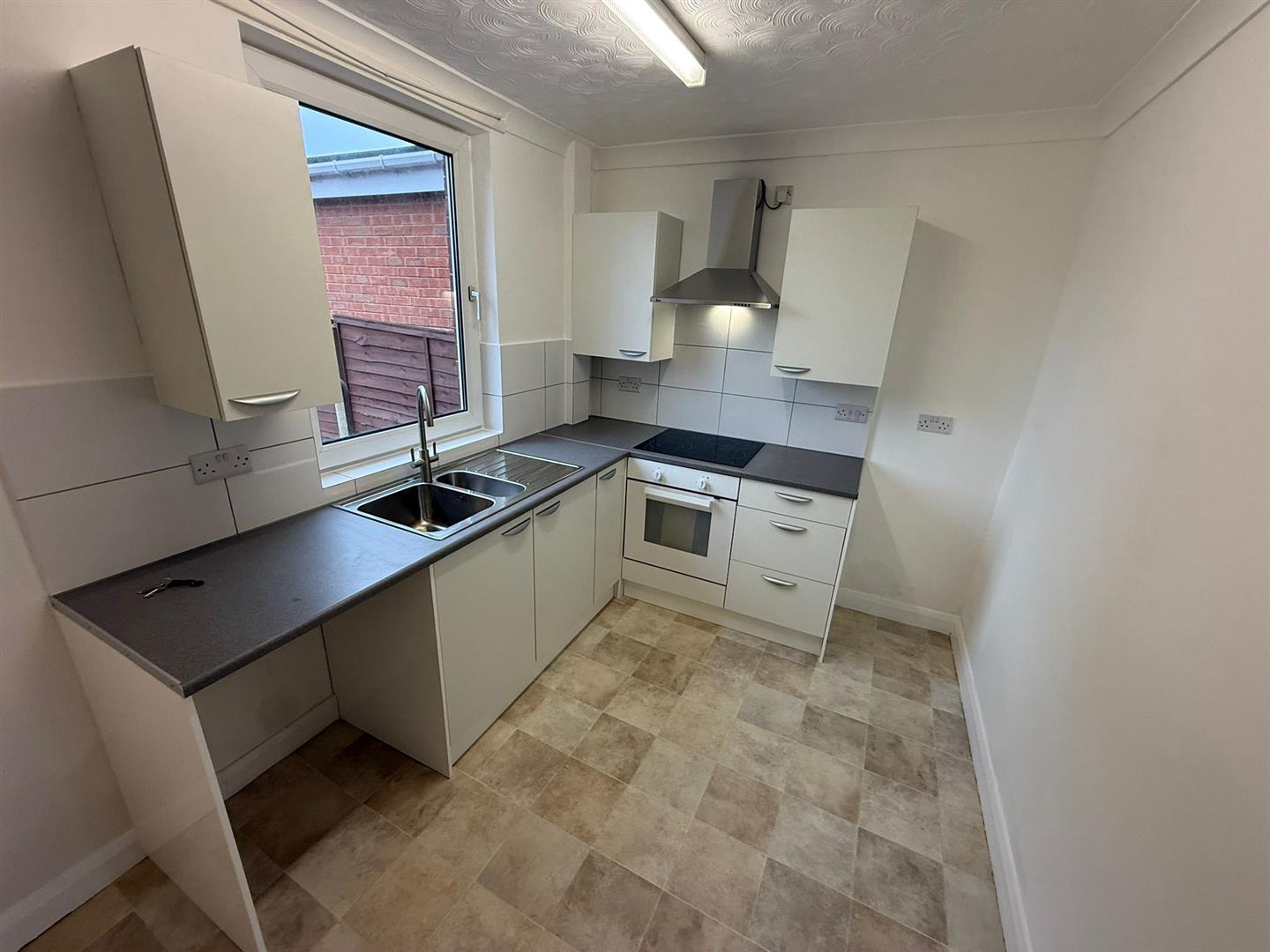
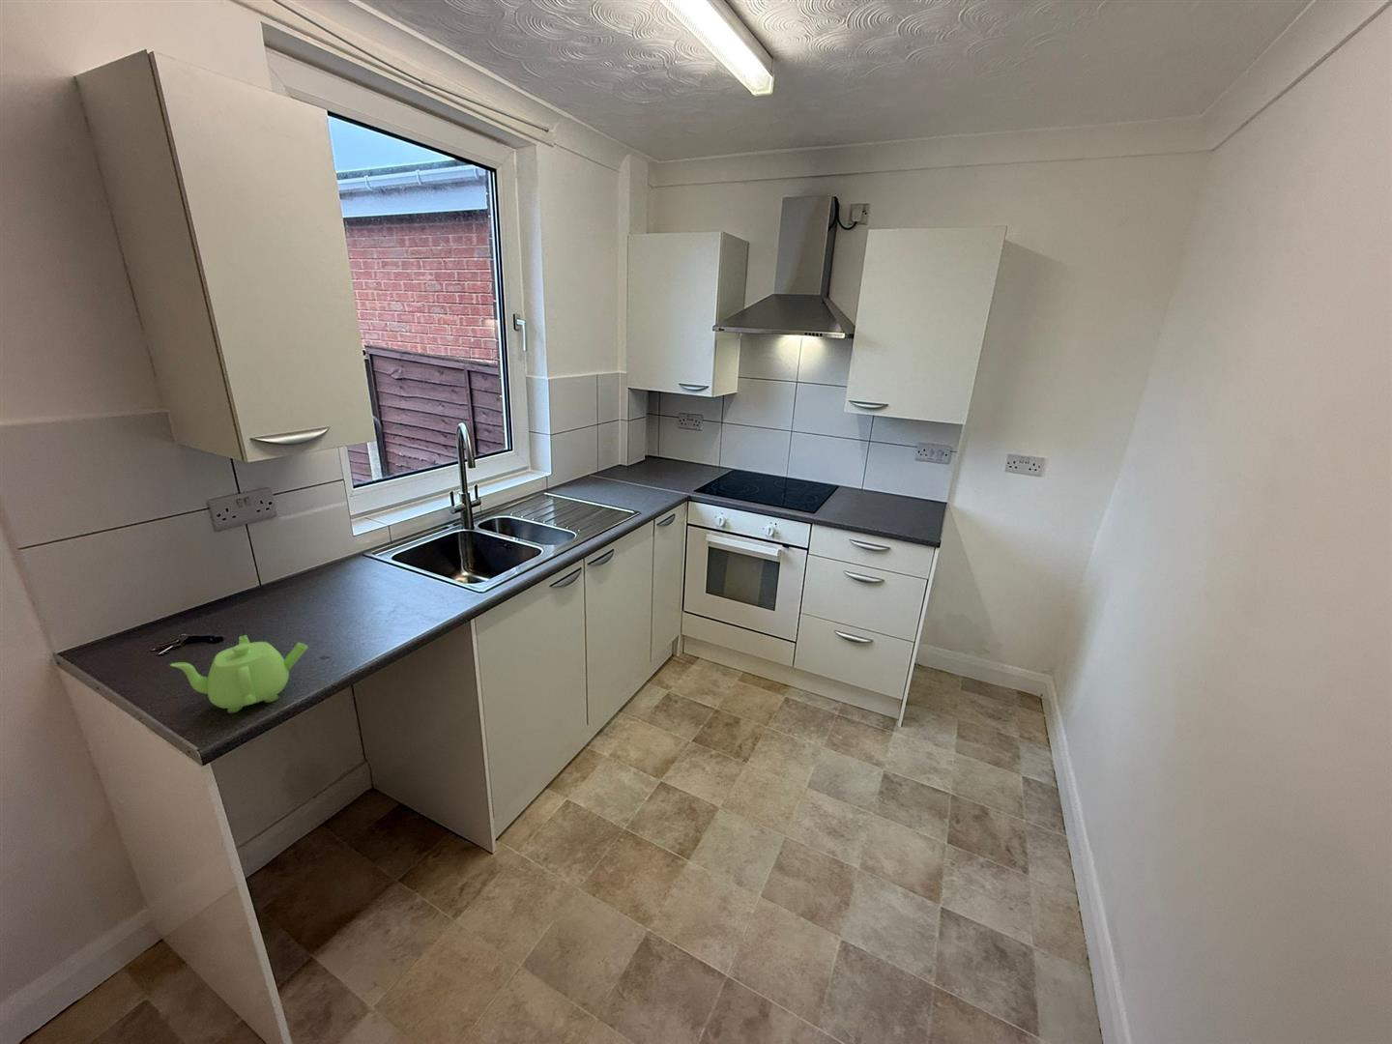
+ teapot (247, 670)
